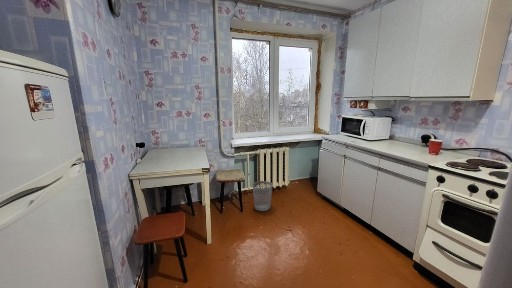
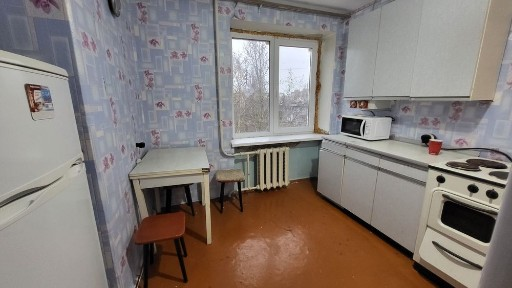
- wastebasket (262, 196)
